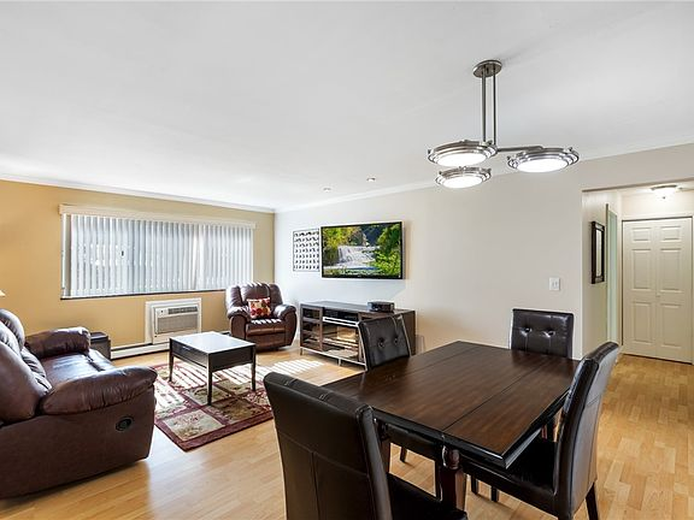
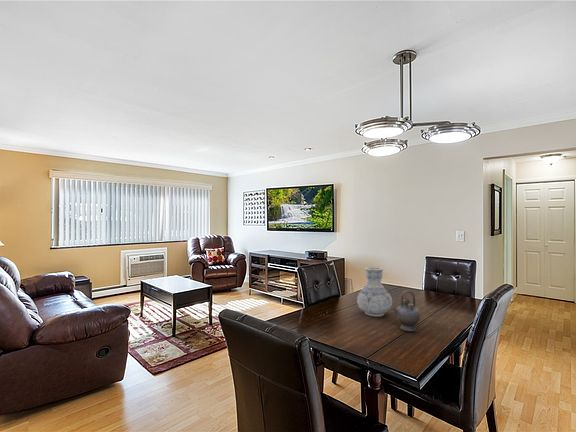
+ vase (374, 290)
+ teapot (405, 309)
